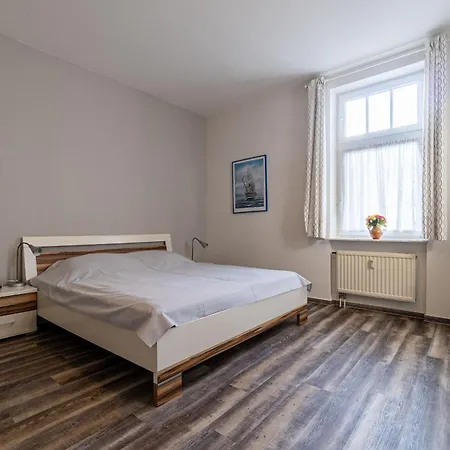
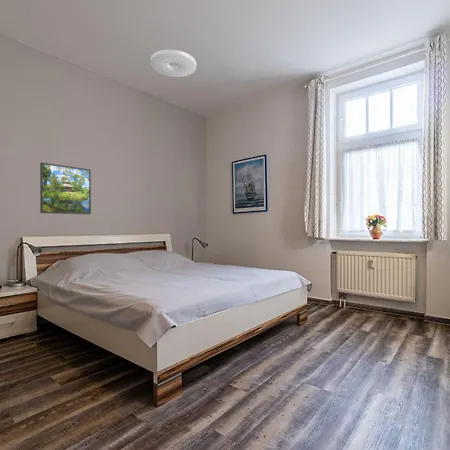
+ ceiling light (173, 62)
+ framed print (67, 190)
